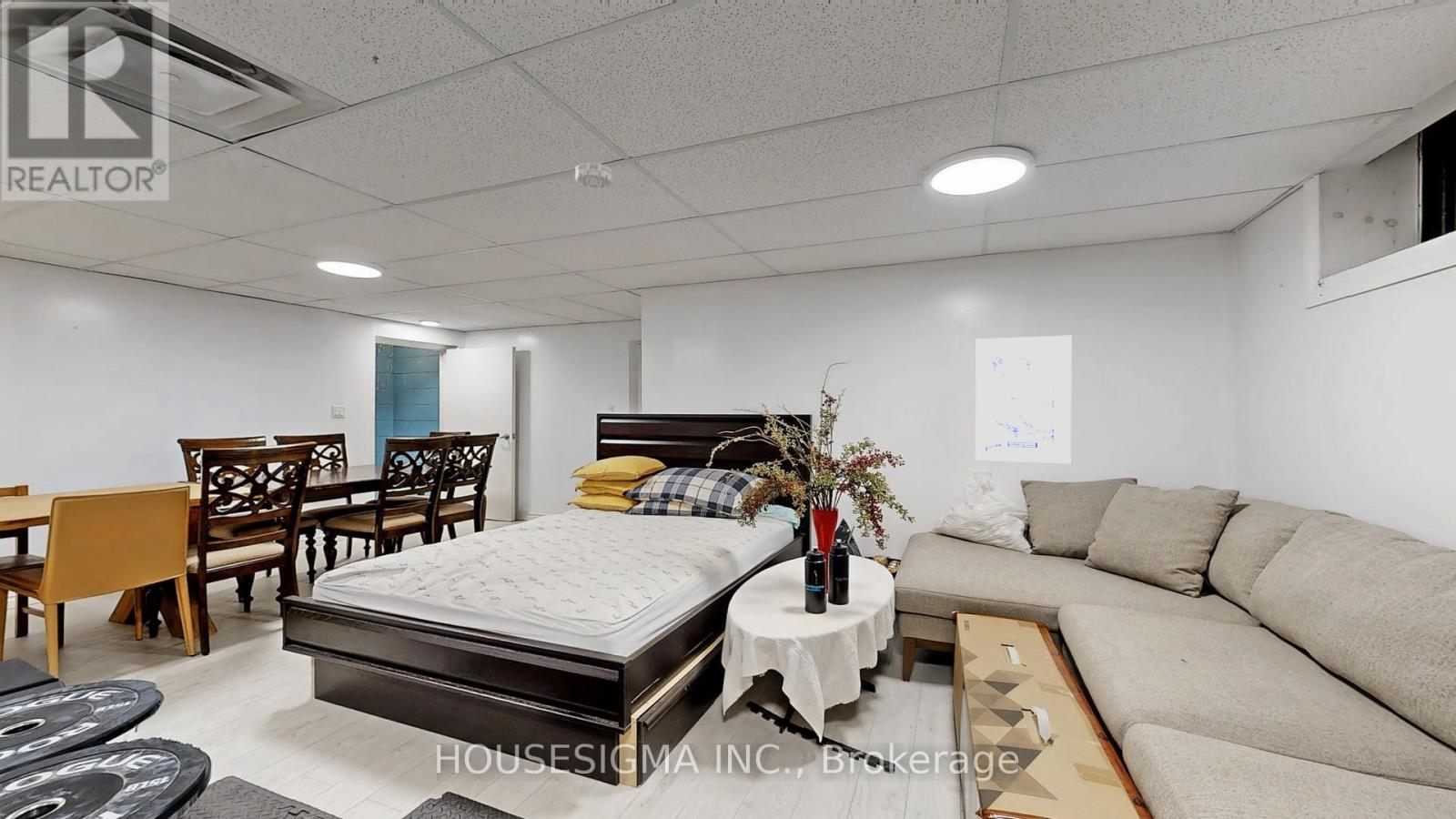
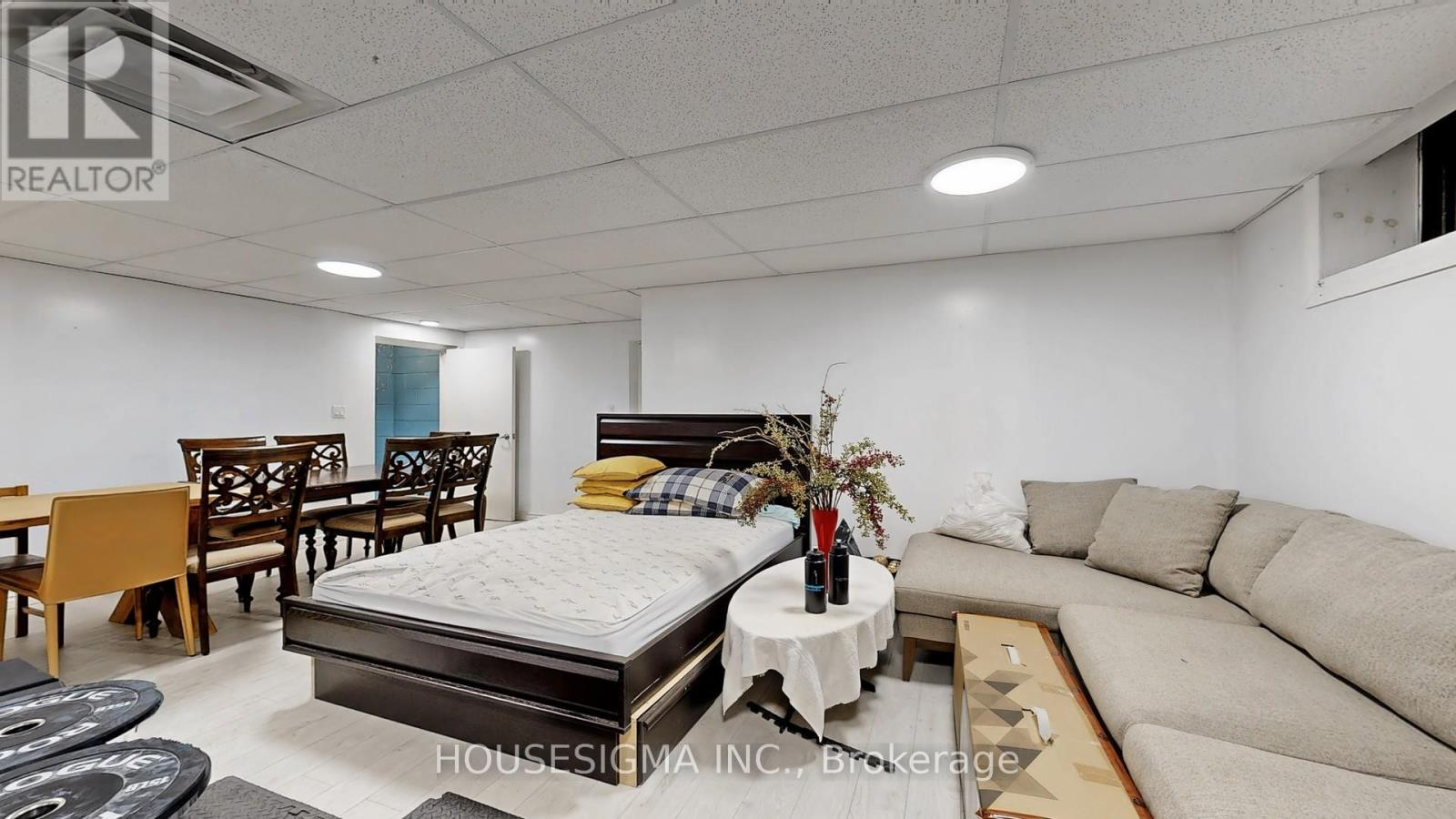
- wall art (1021, 399)
- smoke detector (593, 175)
